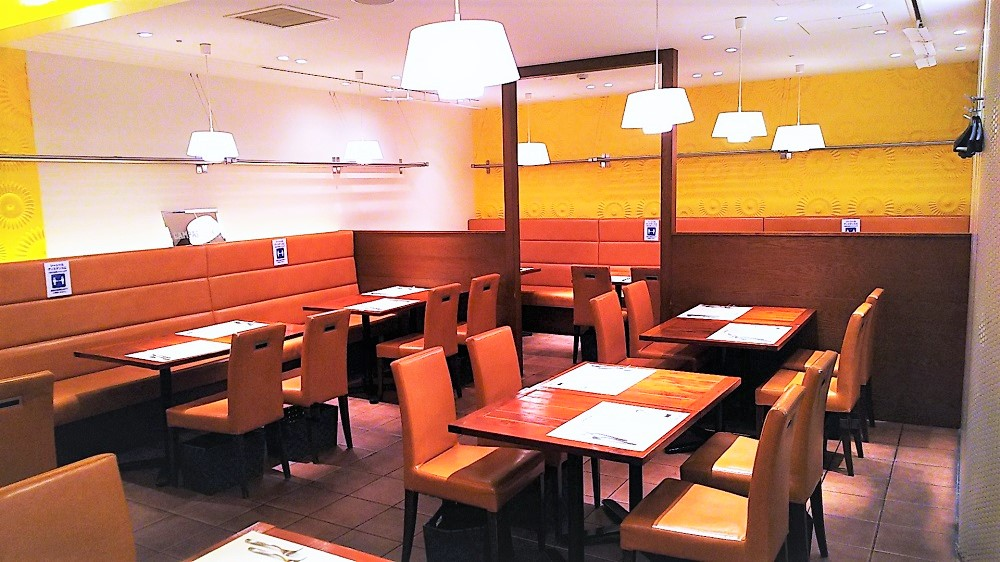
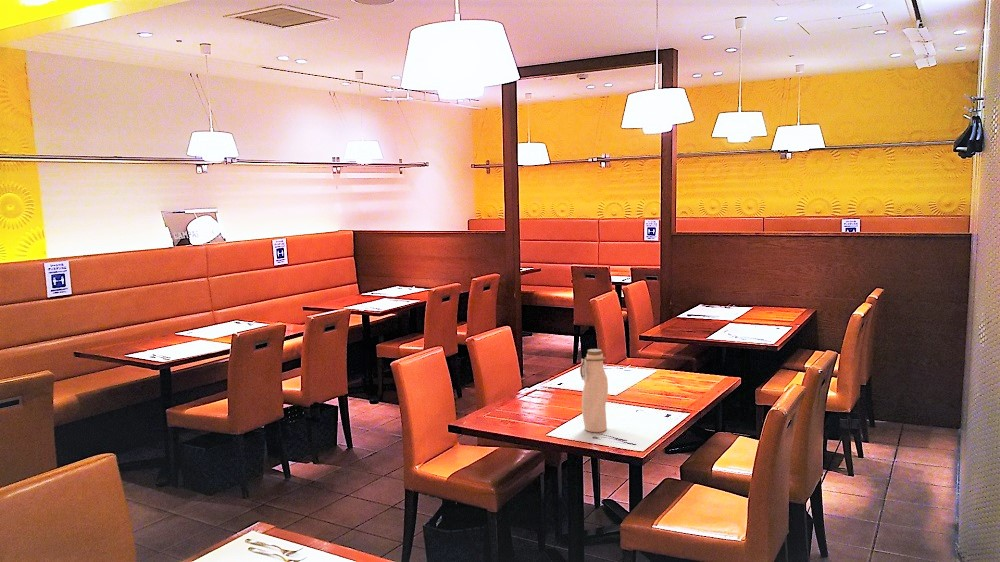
+ water bottle (593, 390)
